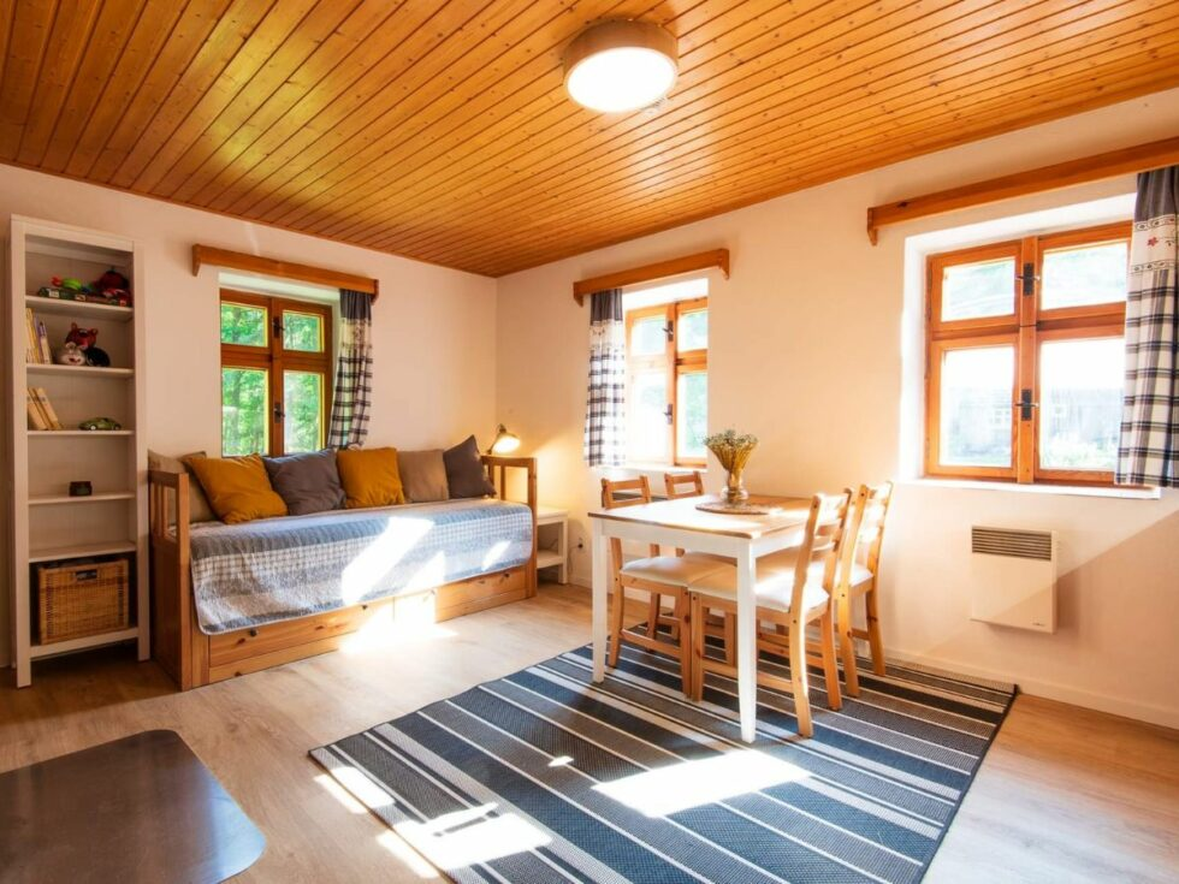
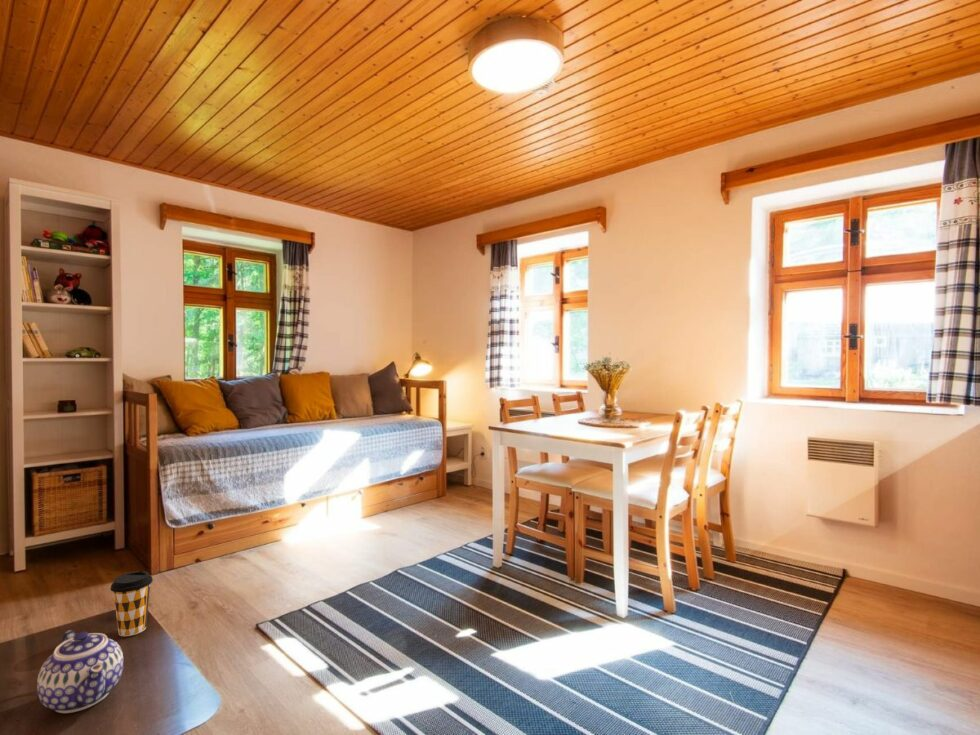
+ coffee cup (132, 603)
+ teapot (82, 665)
